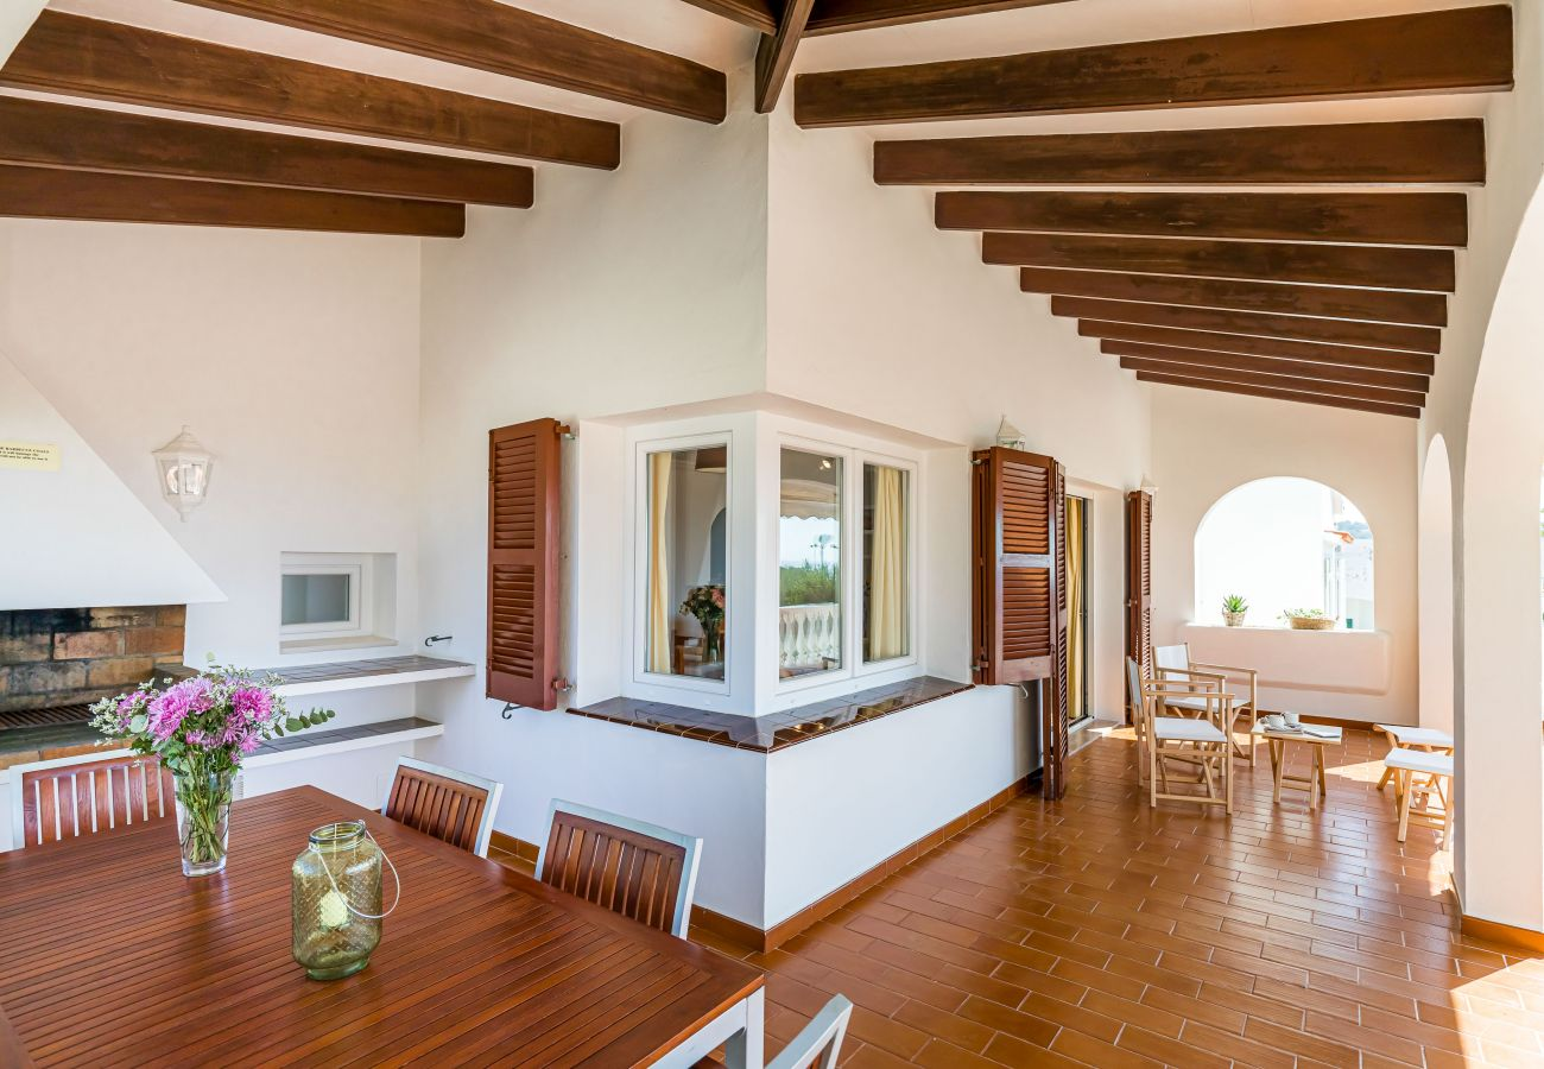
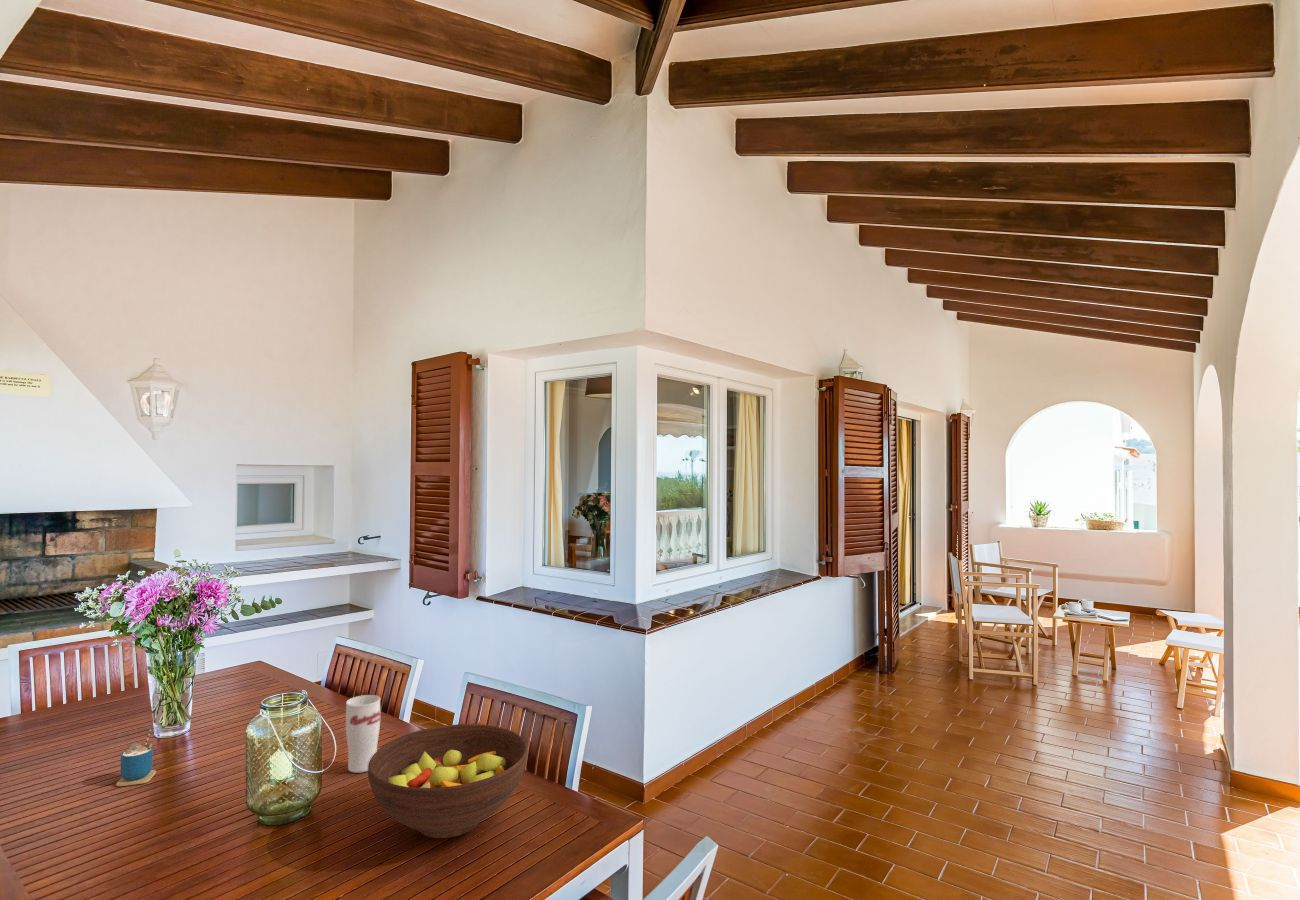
+ cup (136, 755)
+ fruit bowl (449, 788)
+ cup (362, 733)
